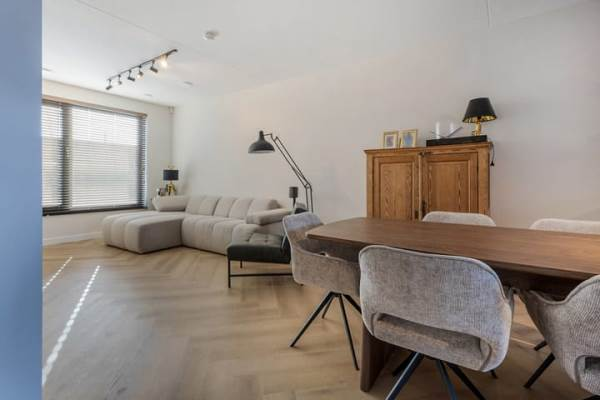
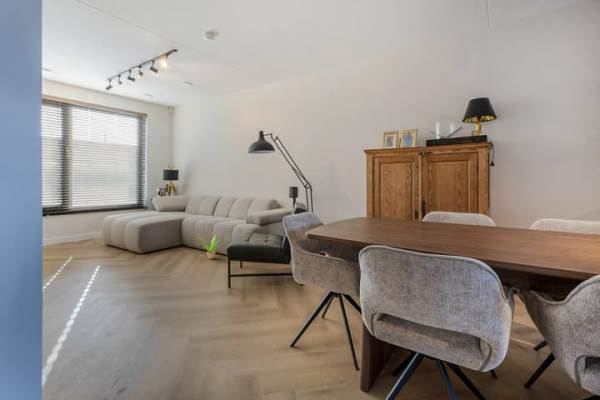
+ potted plant (211, 247)
